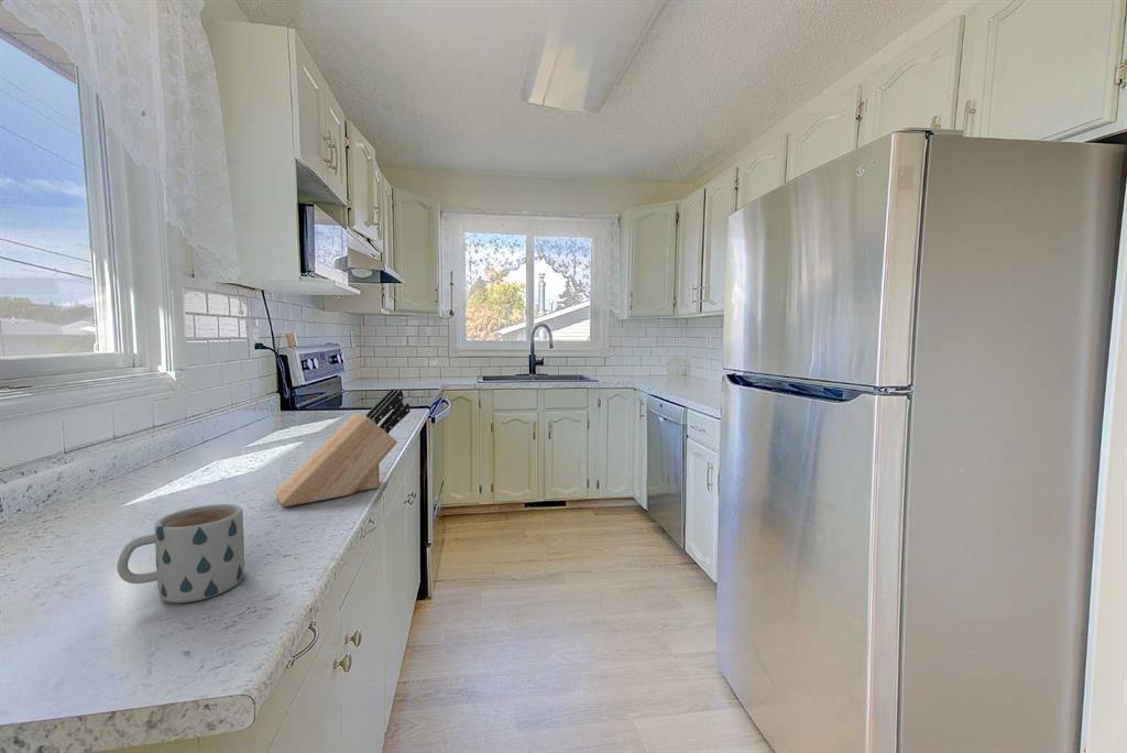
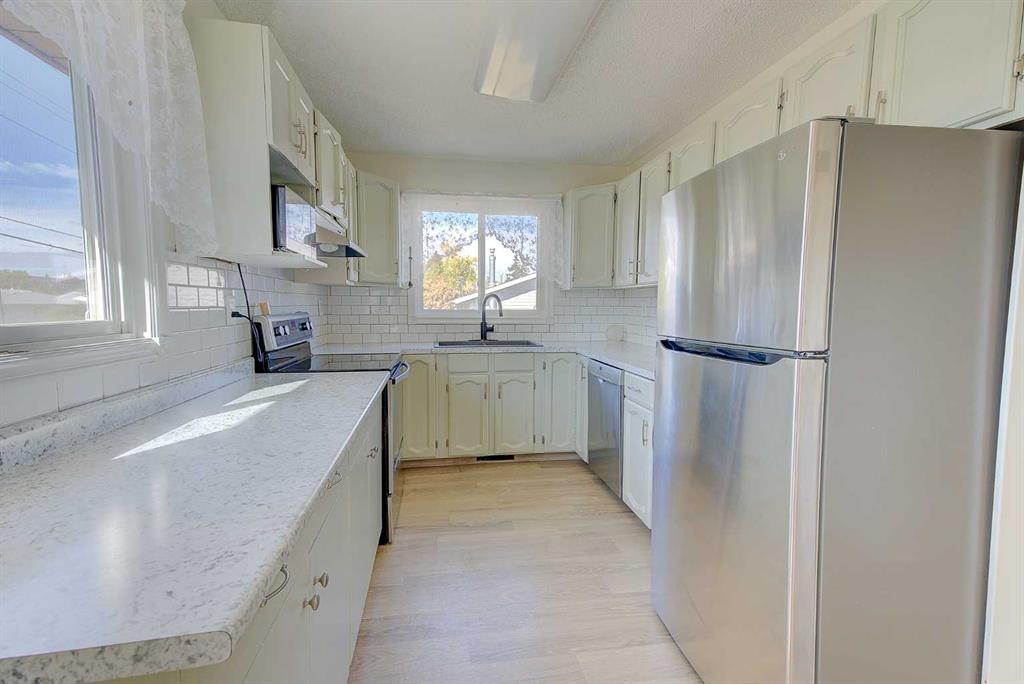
- mug (185, 554)
- knife block (347, 440)
